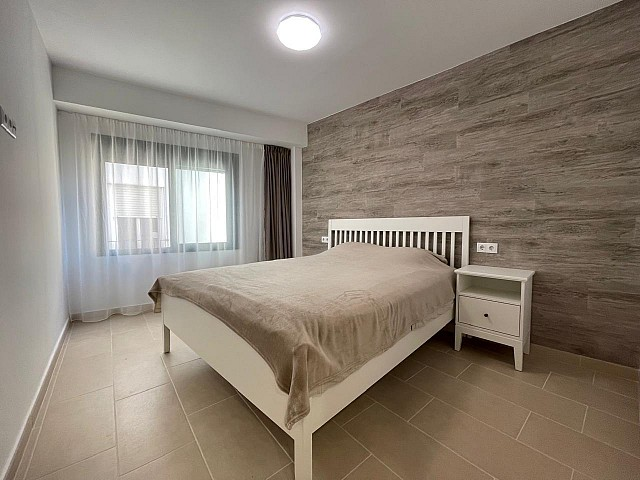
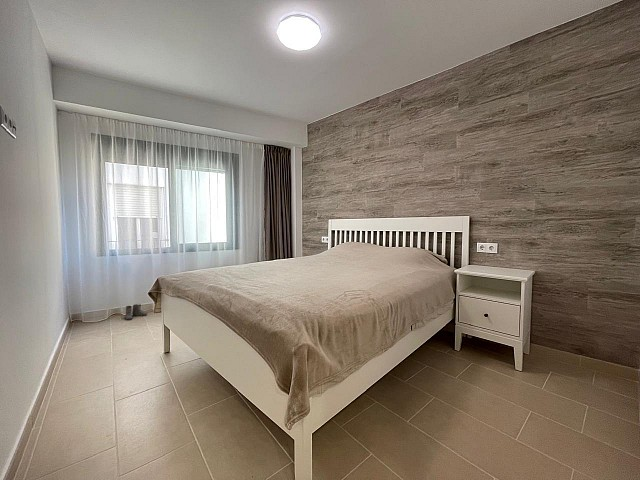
+ boots (133, 311)
